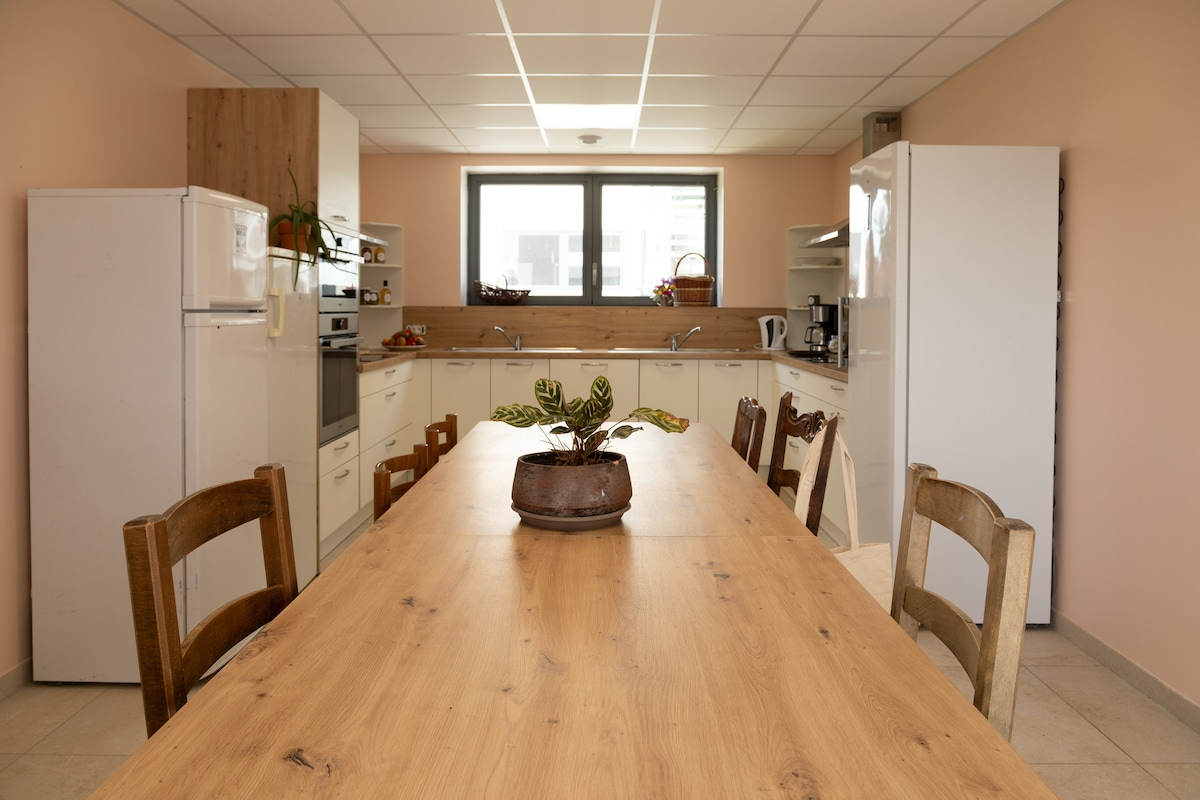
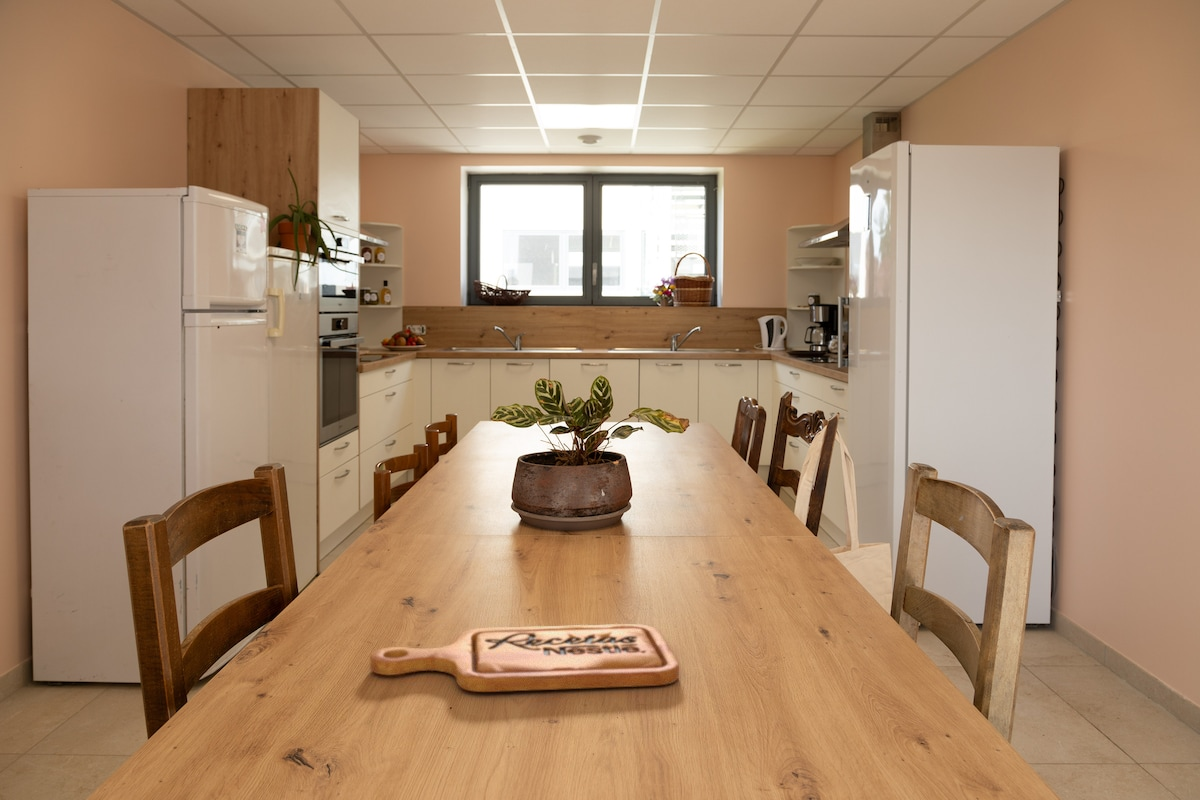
+ cutting board (522, 656)
